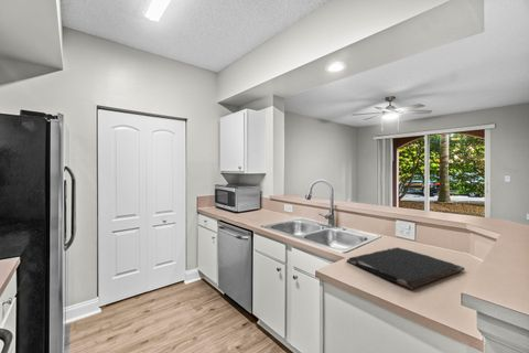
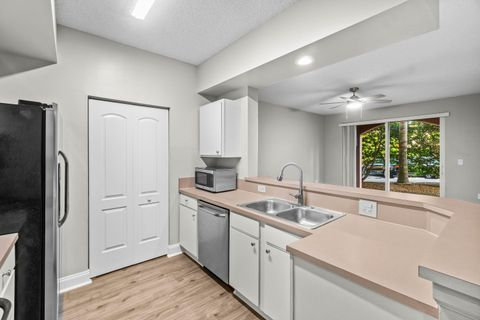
- cutting board (402, 263)
